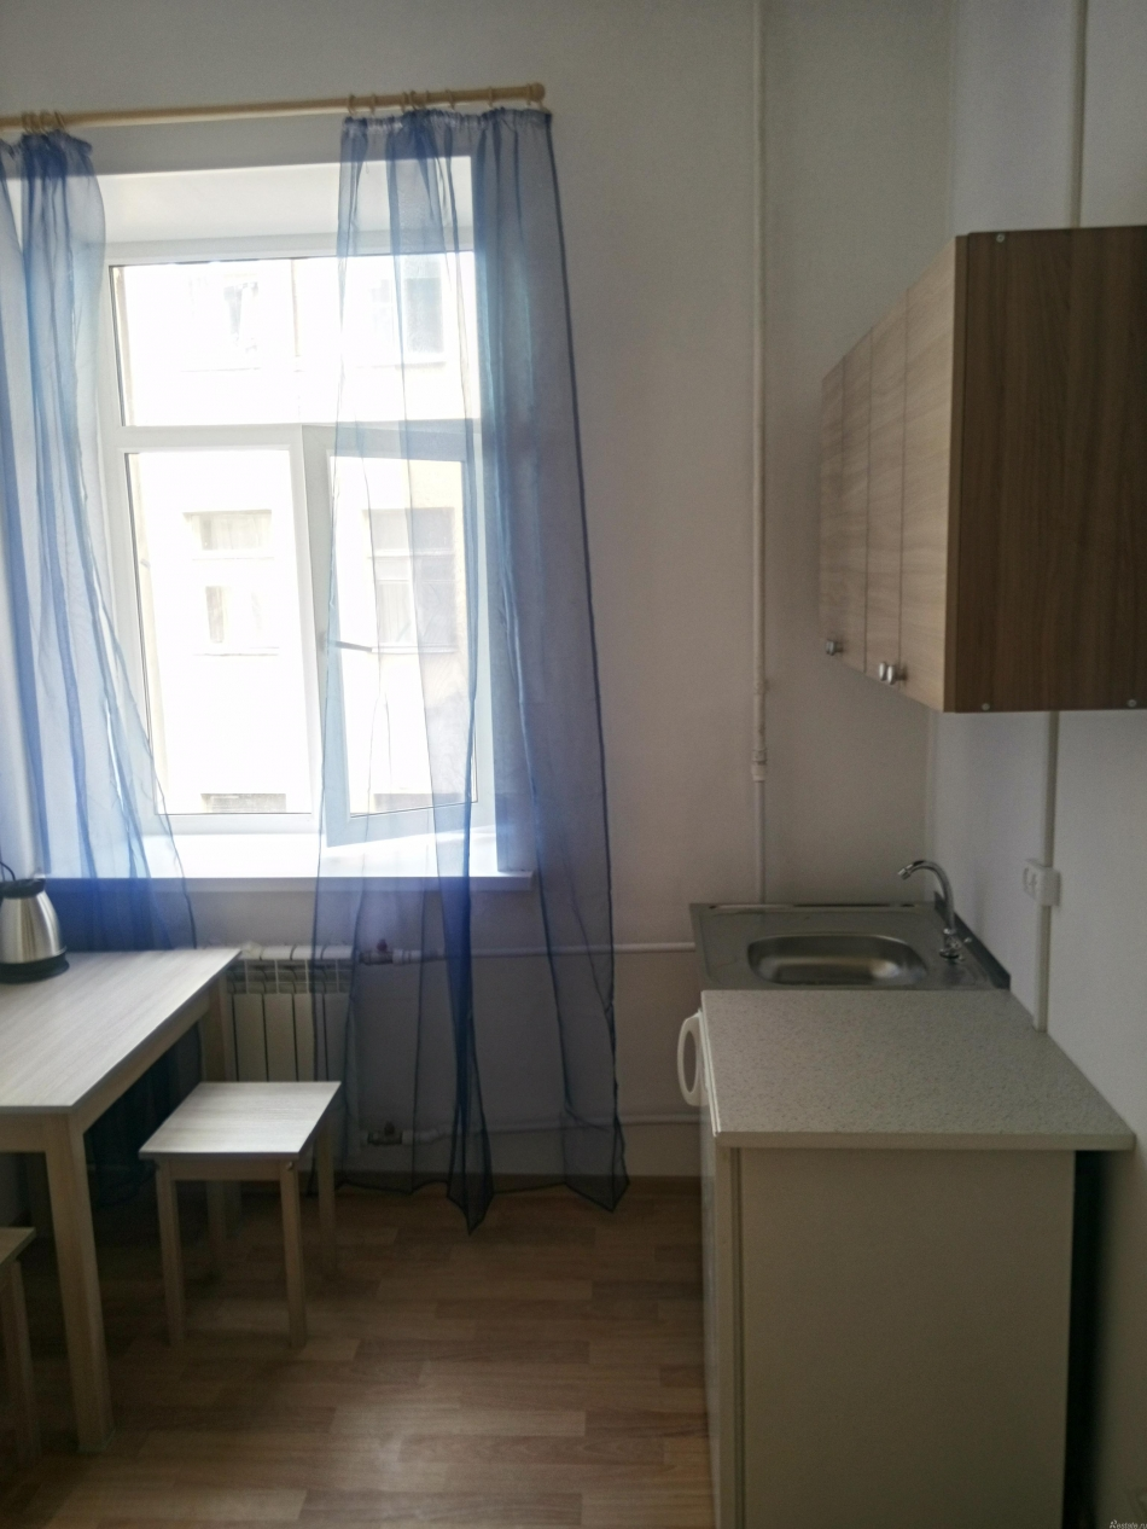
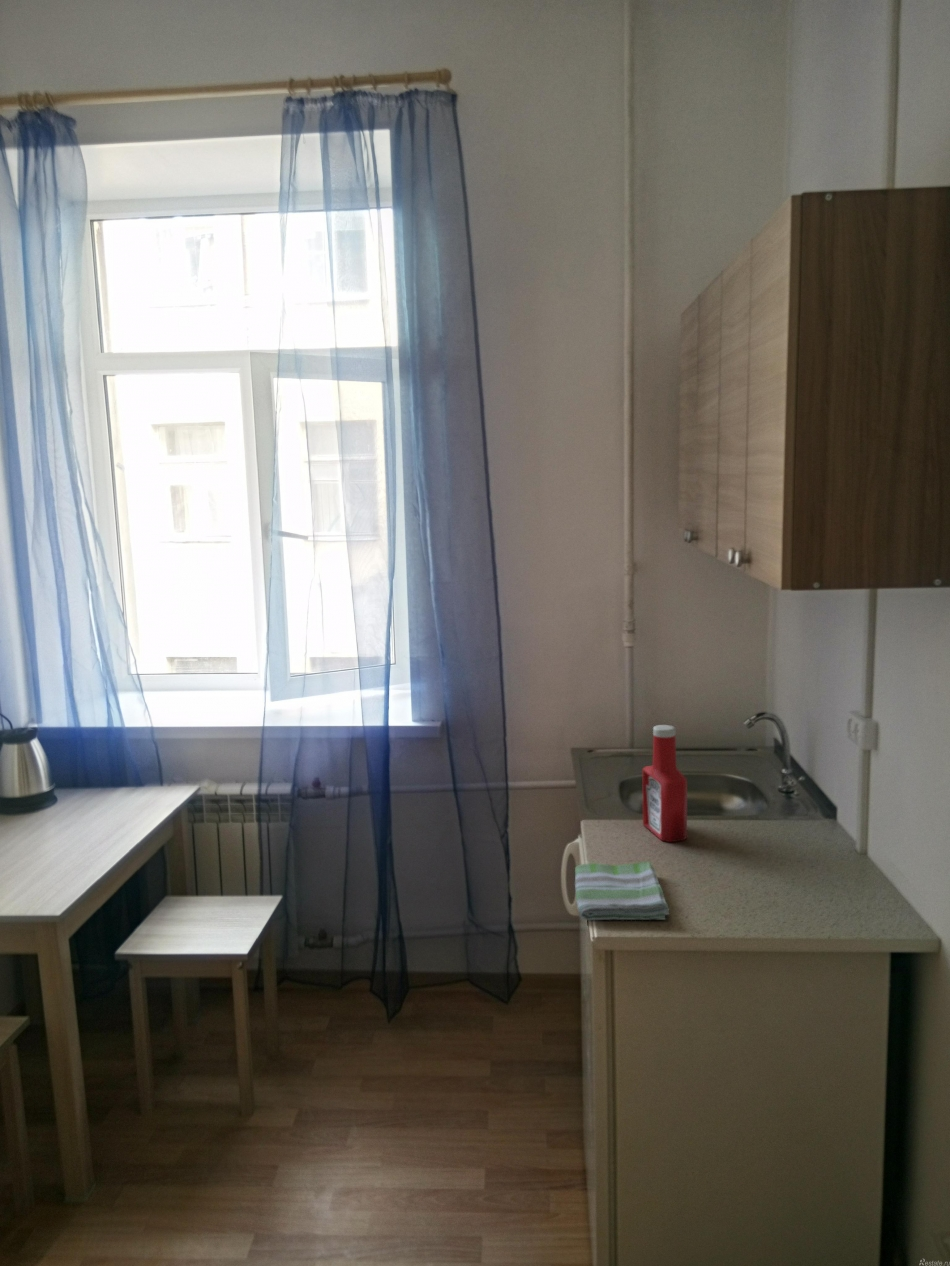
+ dish towel (618, 887)
+ soap bottle (664, 779)
